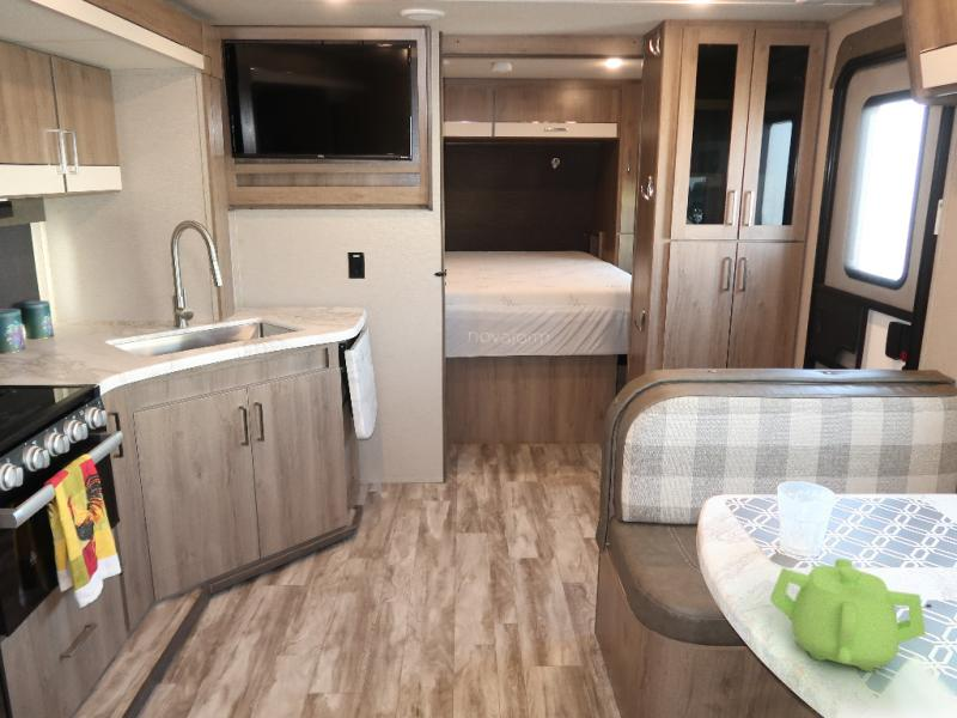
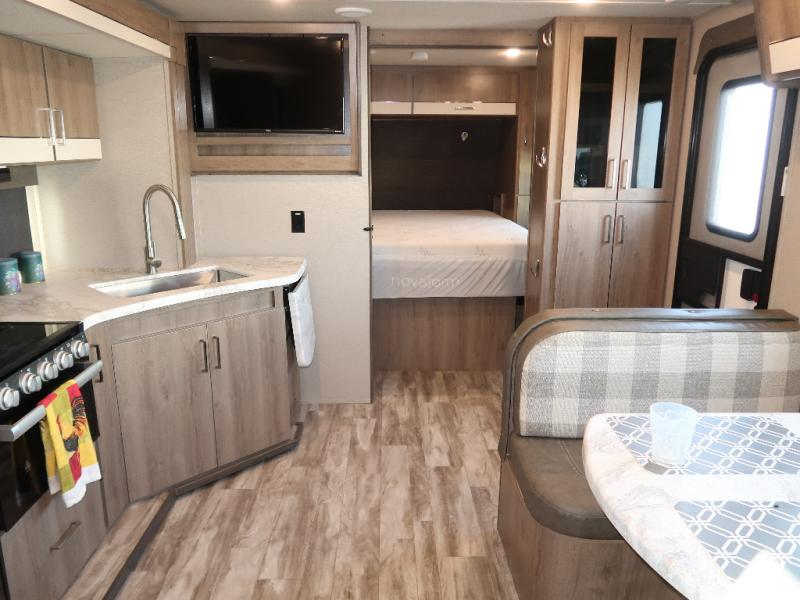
- teapot (845, 606)
